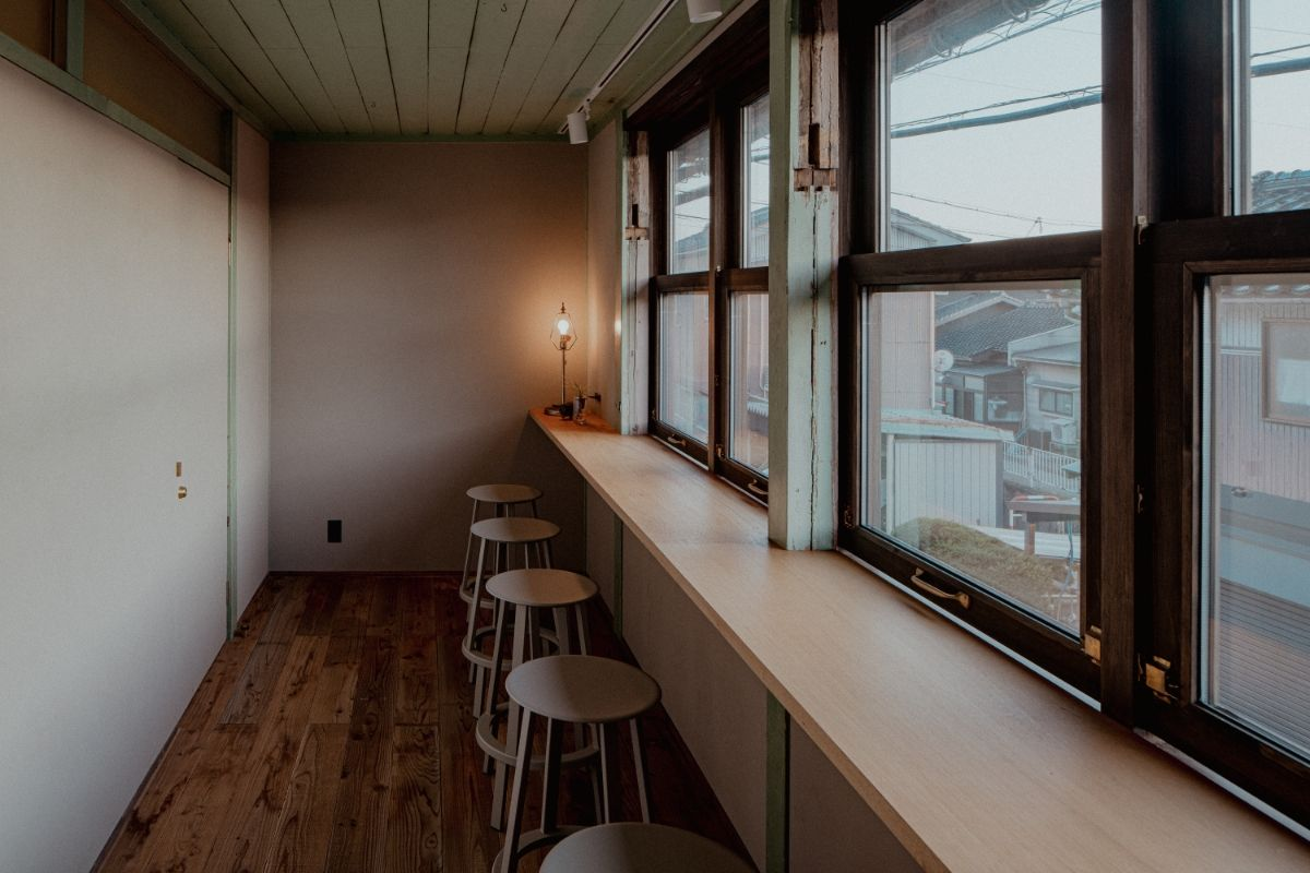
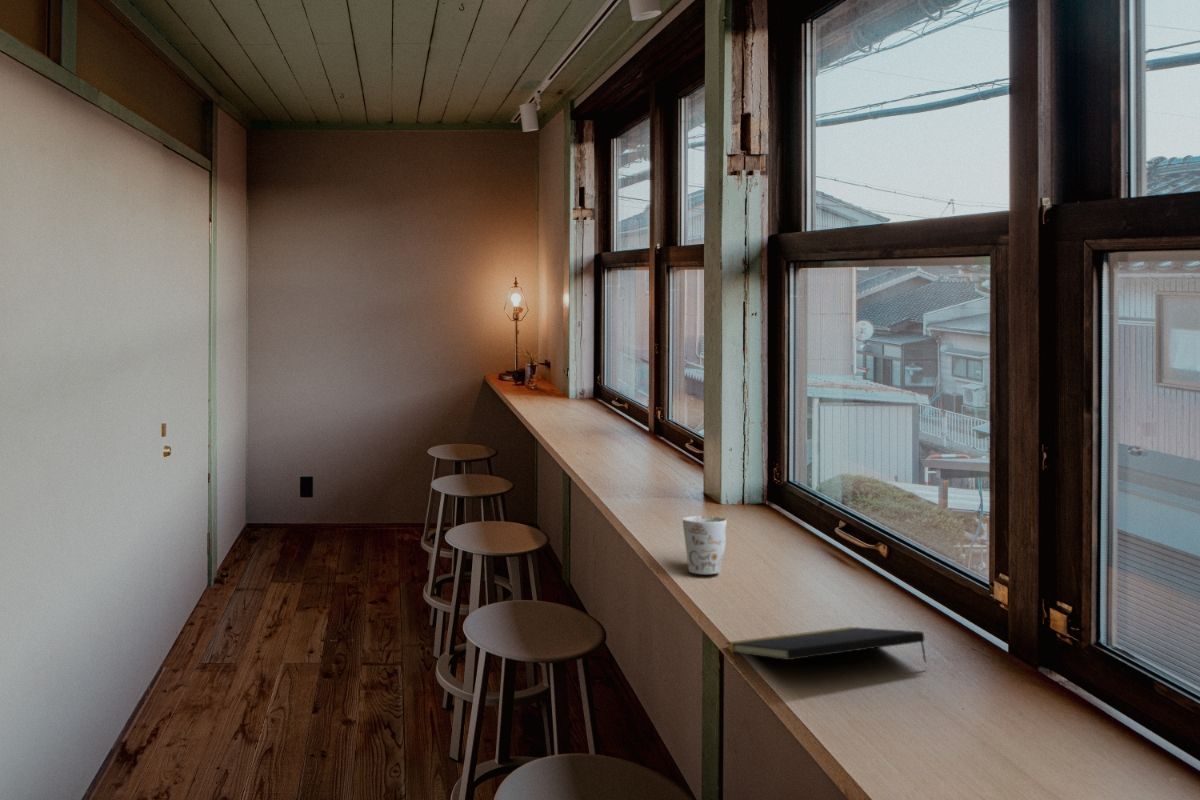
+ mug (709, 543)
+ notepad (822, 642)
